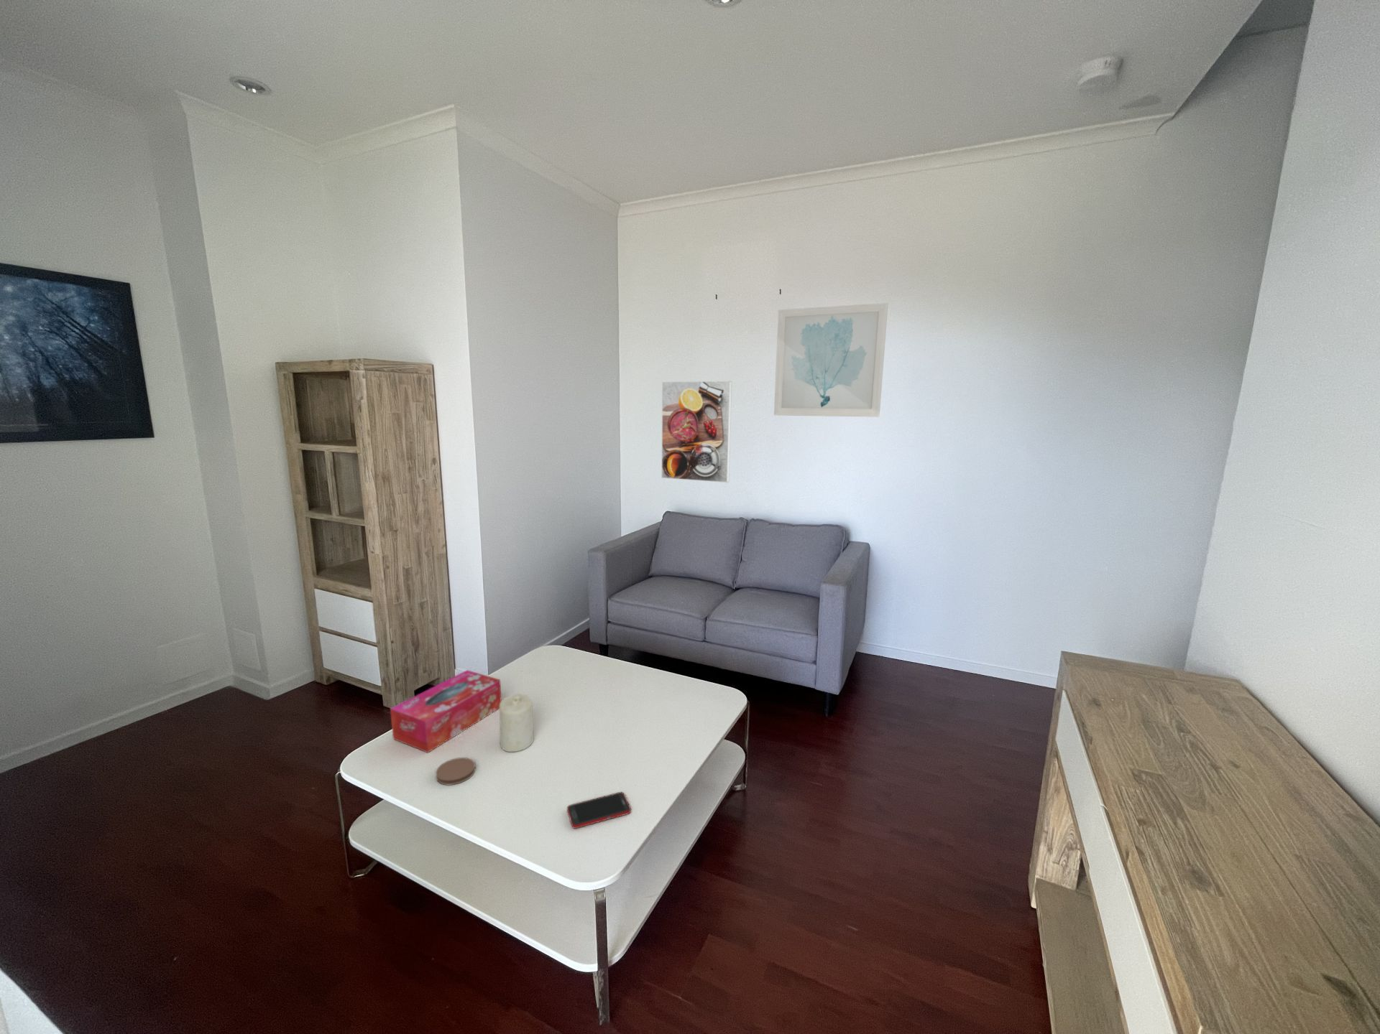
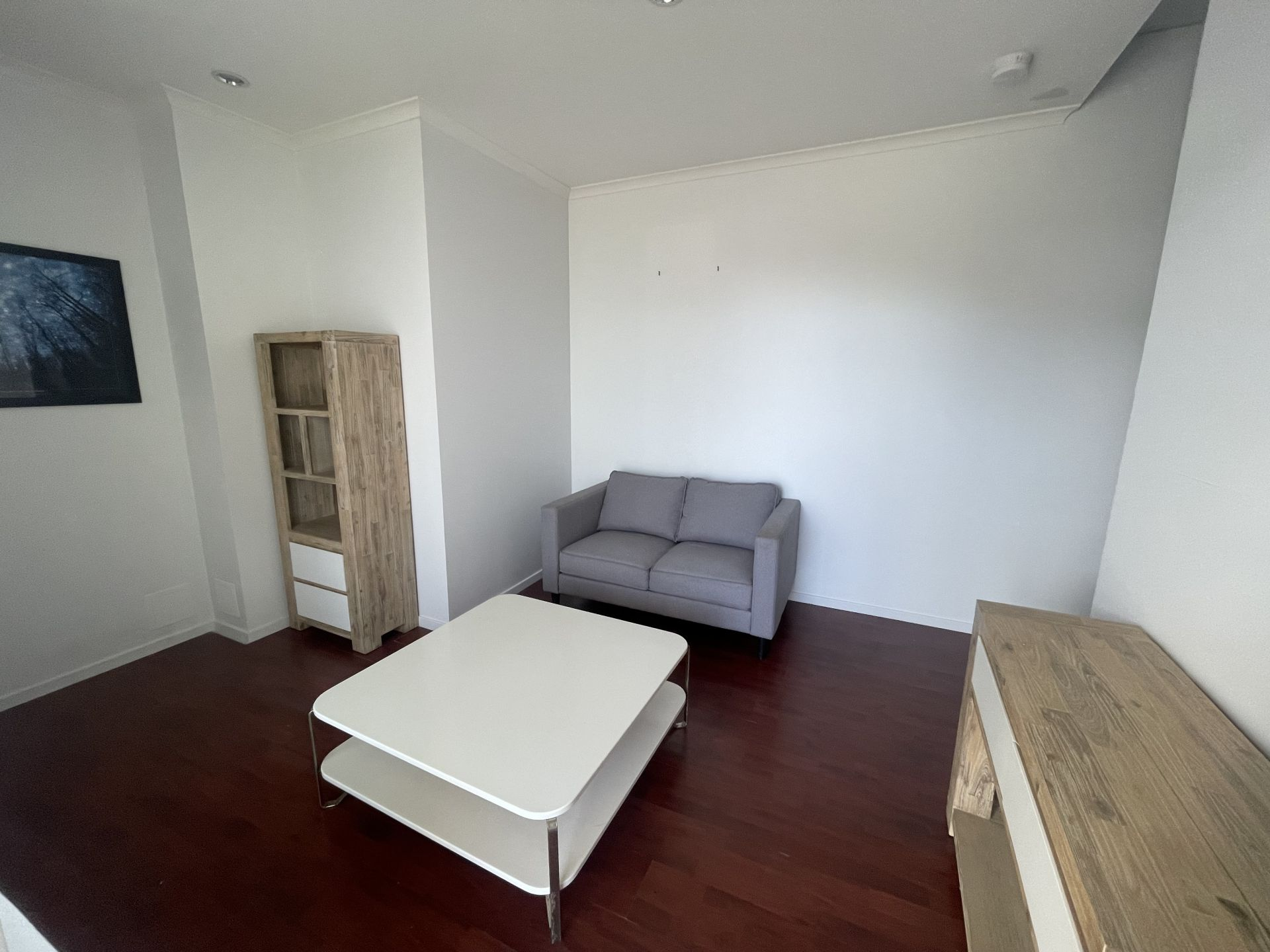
- cell phone (599, 809)
- tissue box (449, 707)
- wall art (827, 362)
- coaster (455, 770)
- candle (515, 717)
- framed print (695, 431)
